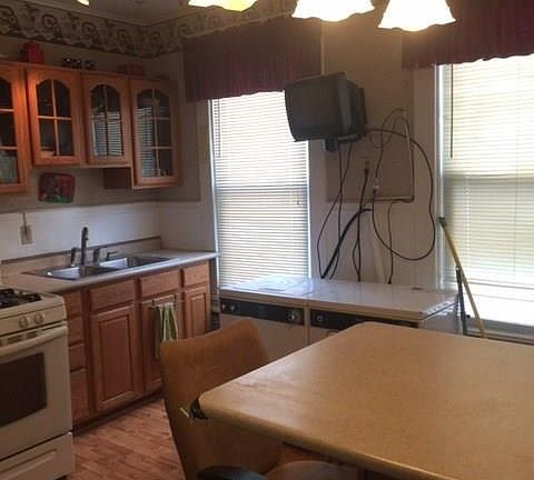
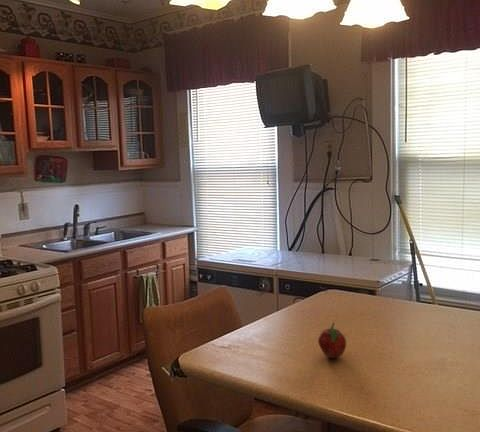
+ fruit (332, 340)
